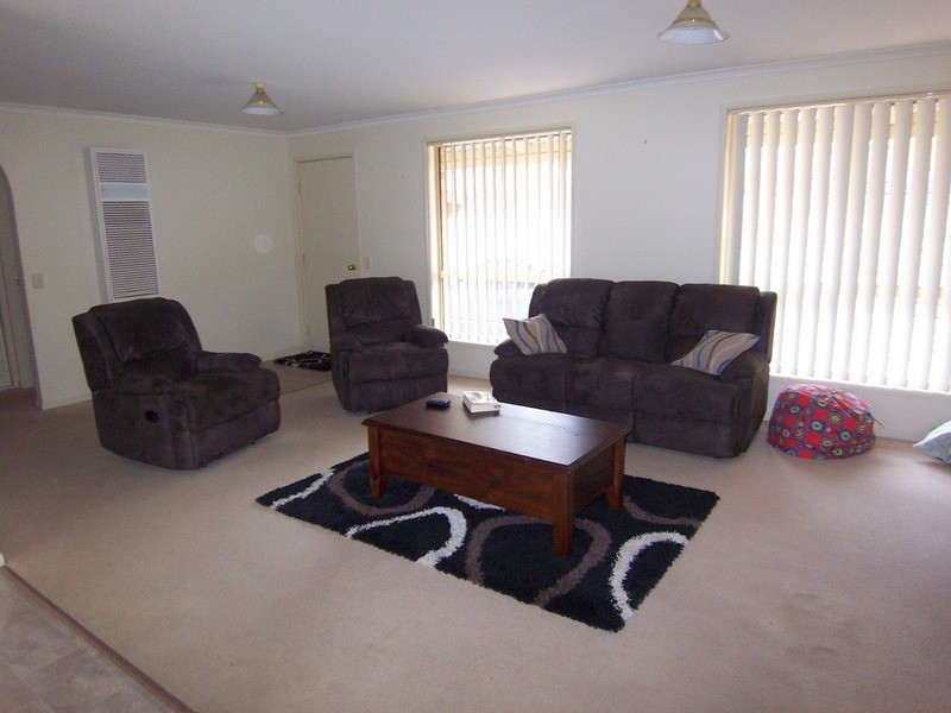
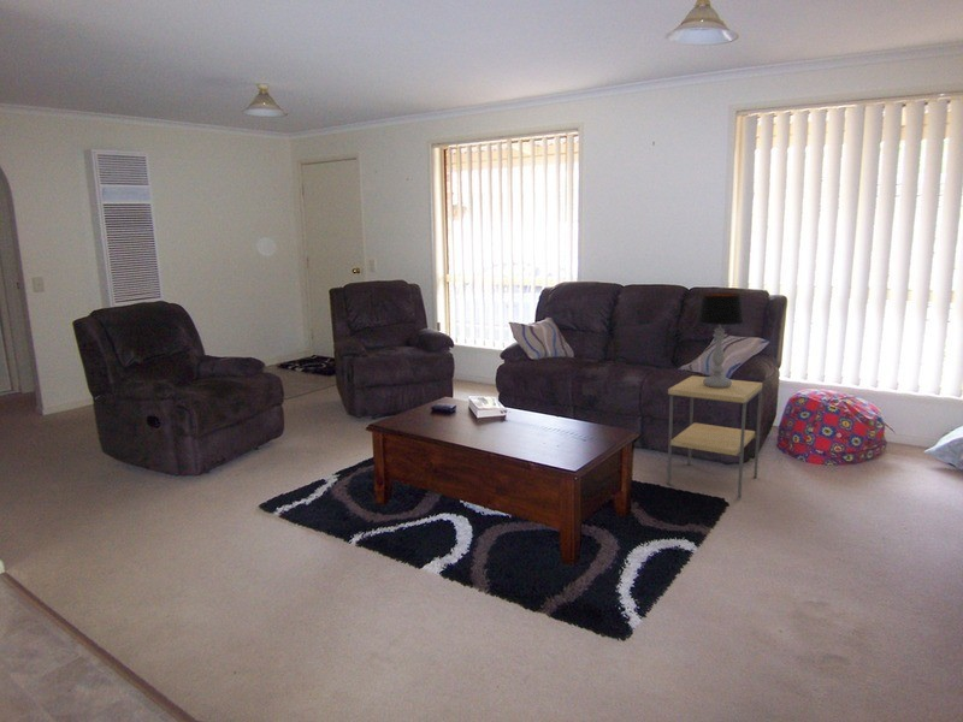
+ side table (714, 433)
+ table lamp (719, 339)
